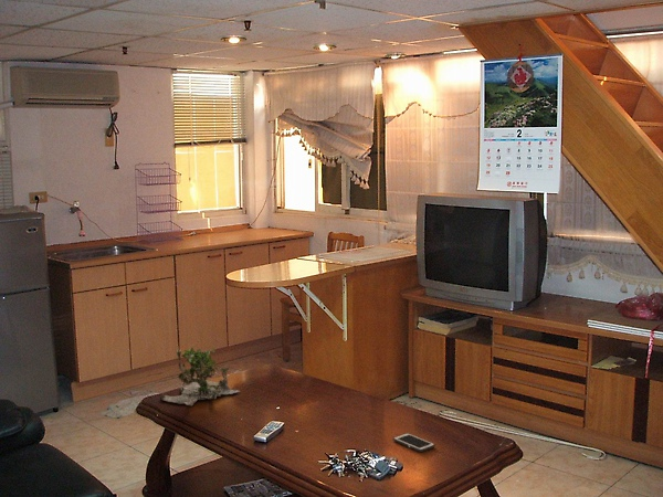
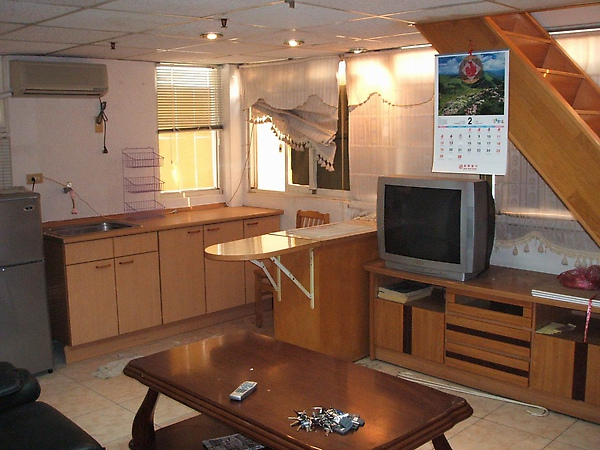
- plant (203, 372)
- cell phone (413, 442)
